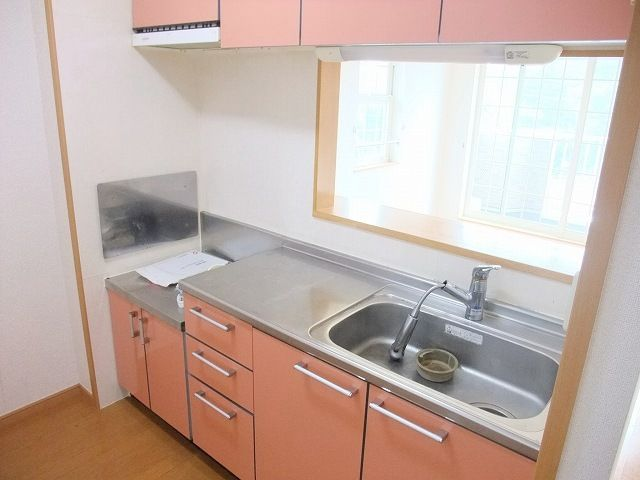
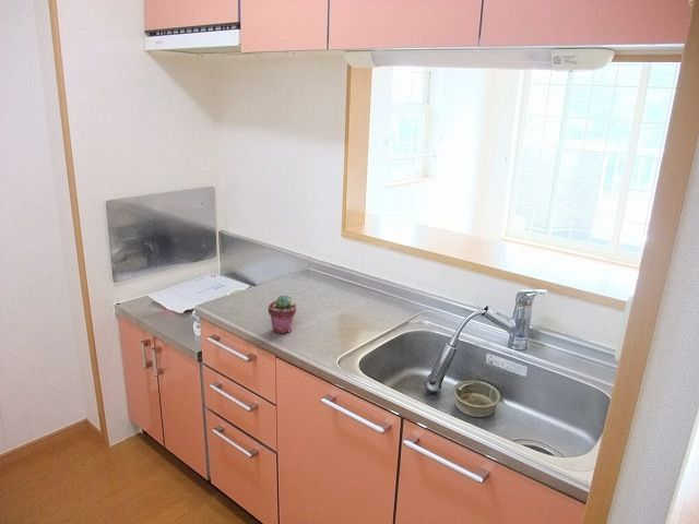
+ potted succulent (282, 312)
